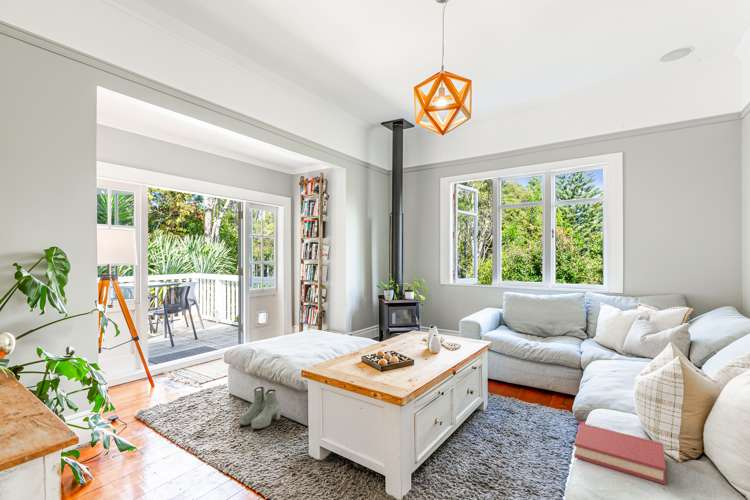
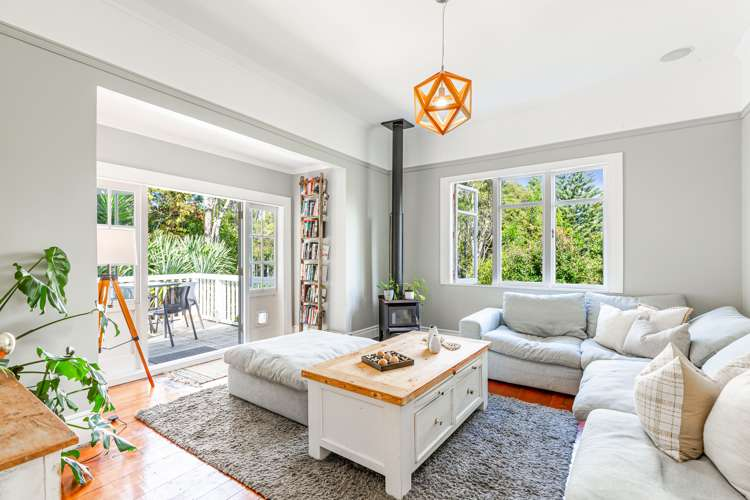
- boots (260, 406)
- hardback book (618, 449)
